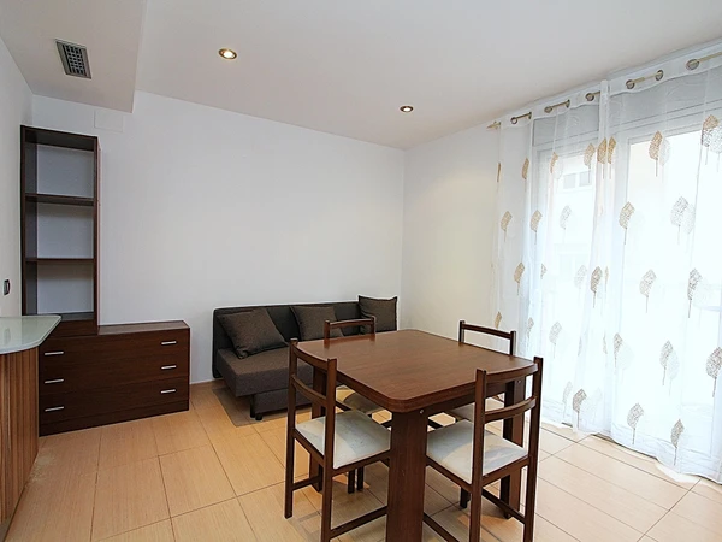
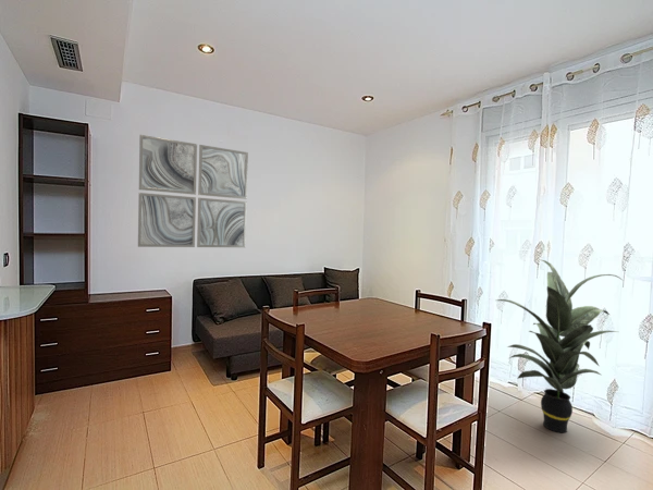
+ wall art (195, 197)
+ indoor plant (555, 342)
